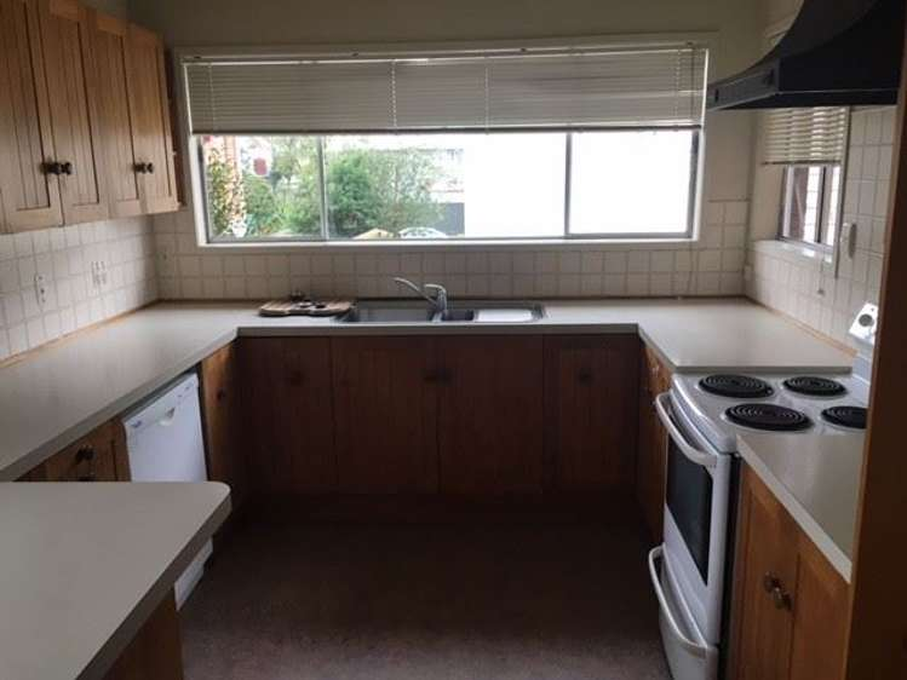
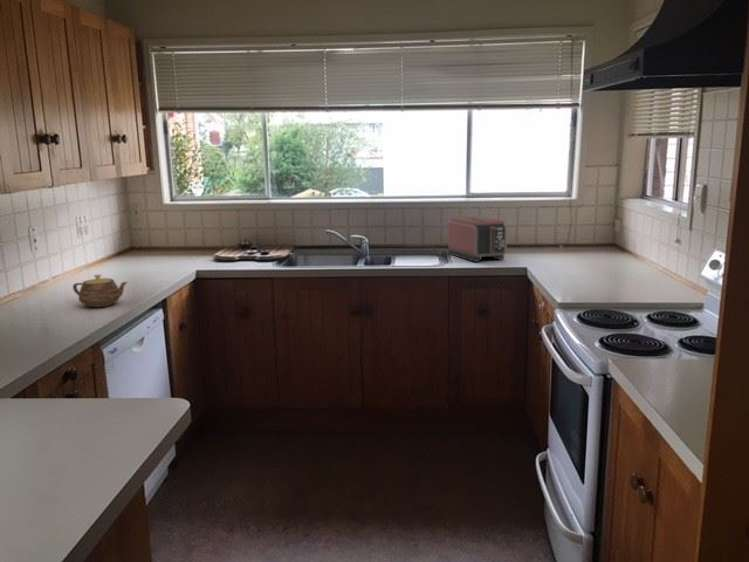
+ teapot (100, 289)
+ toaster (477, 238)
